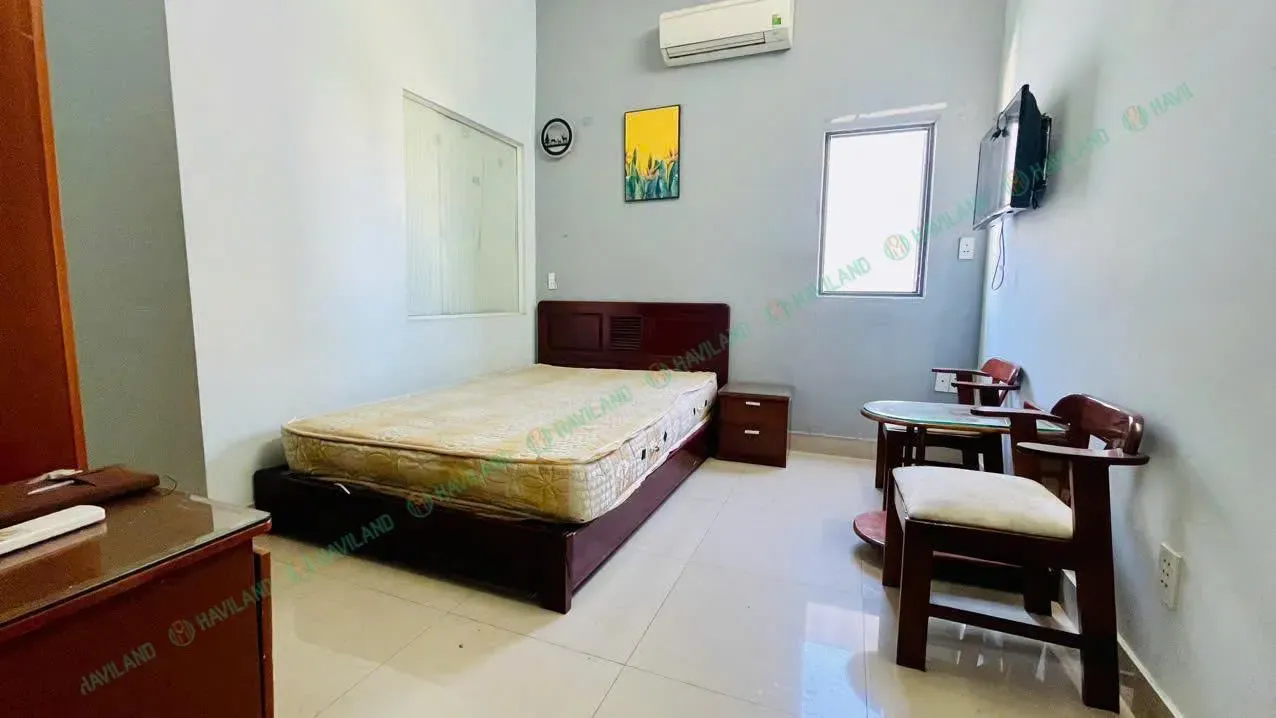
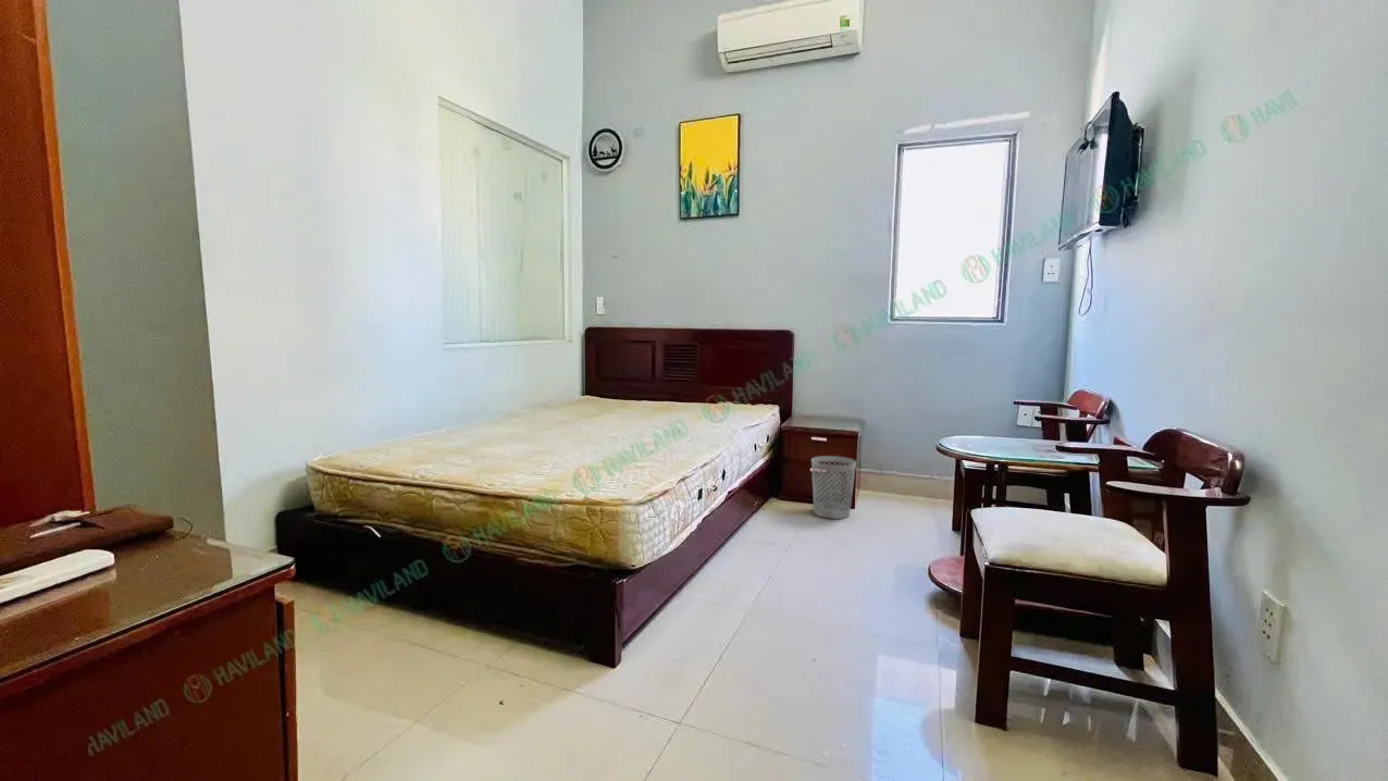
+ wastebasket (832, 487)
